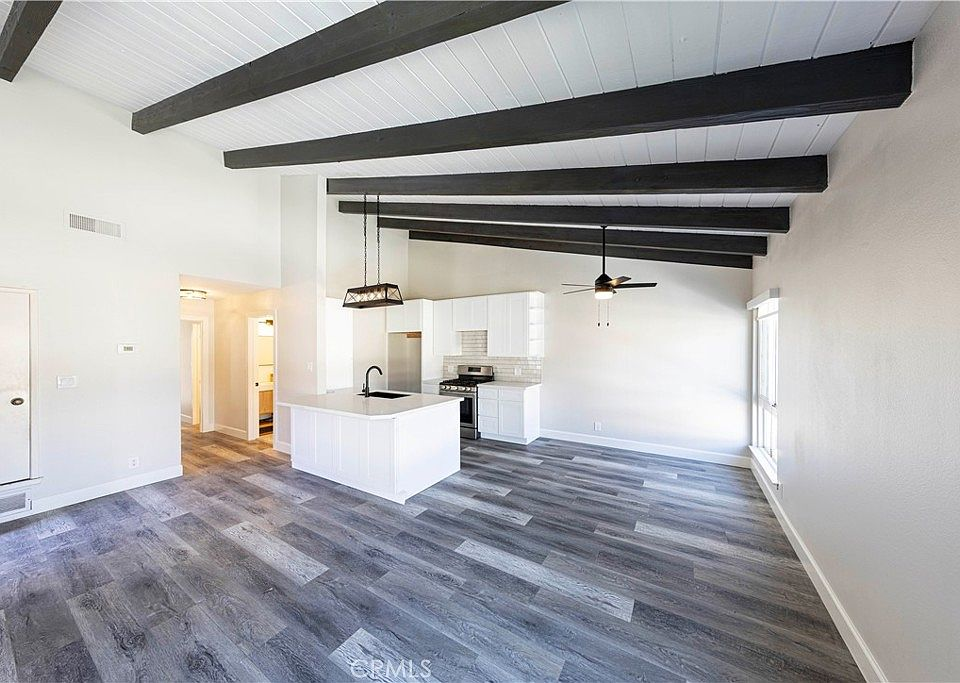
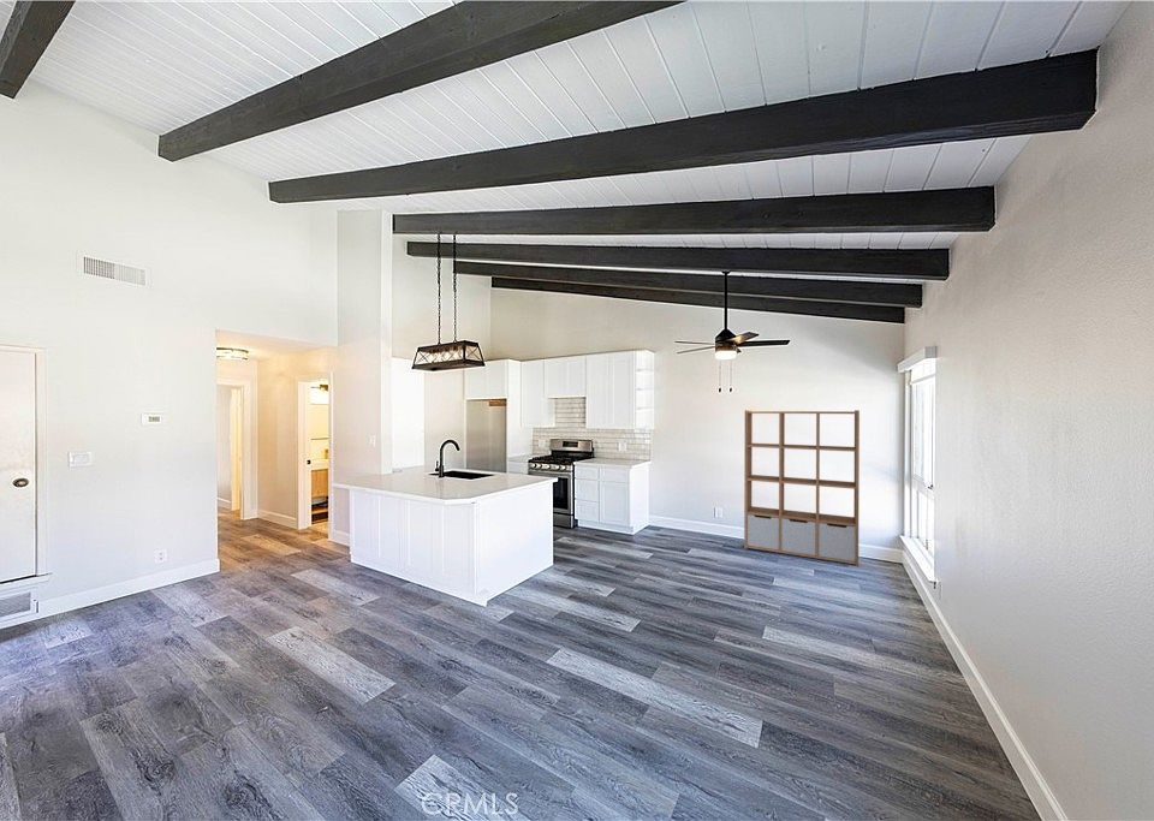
+ shelving unit (799, 481)
